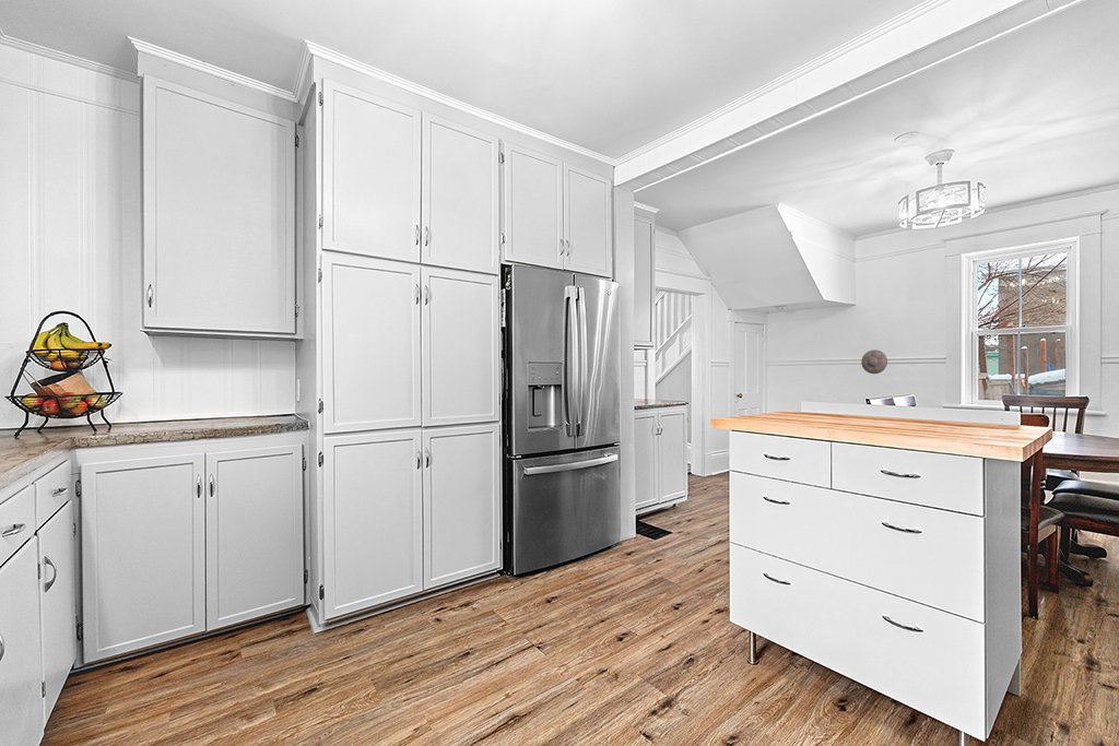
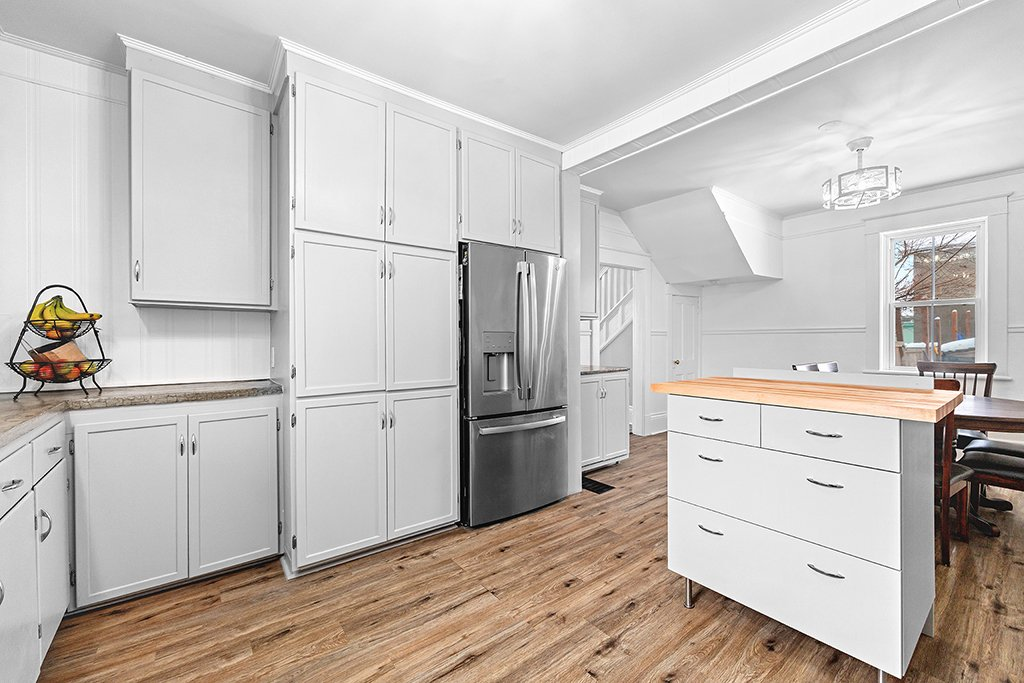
- decorative plate (873, 362)
